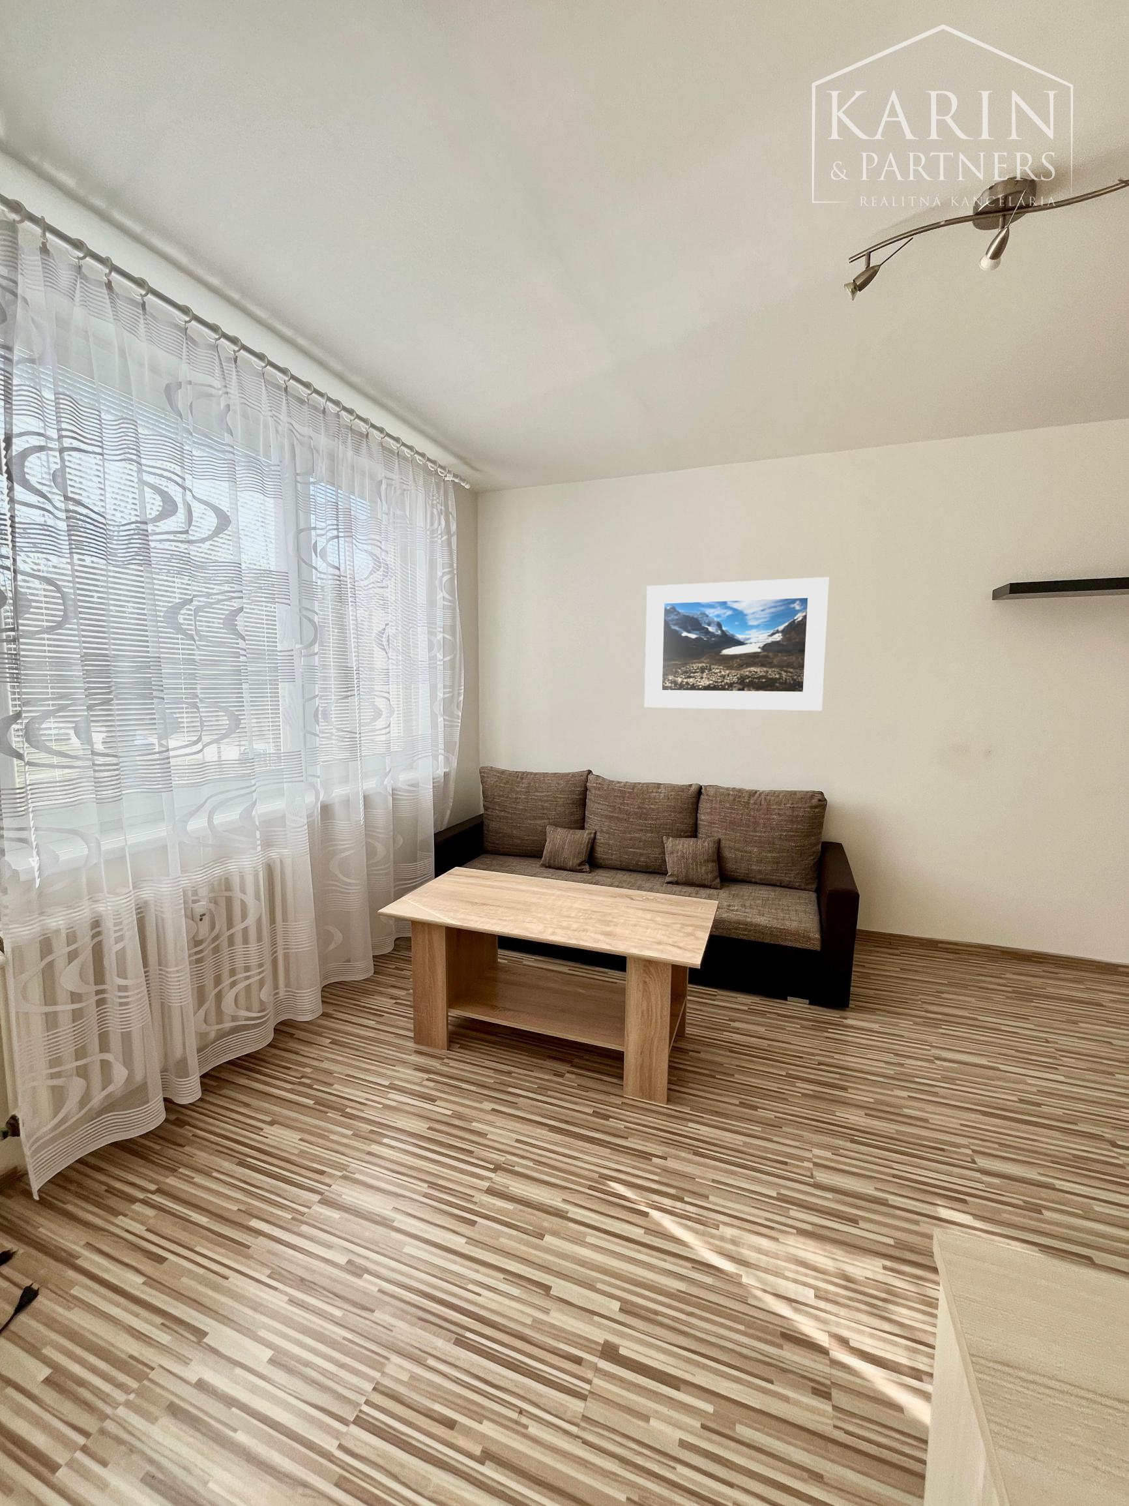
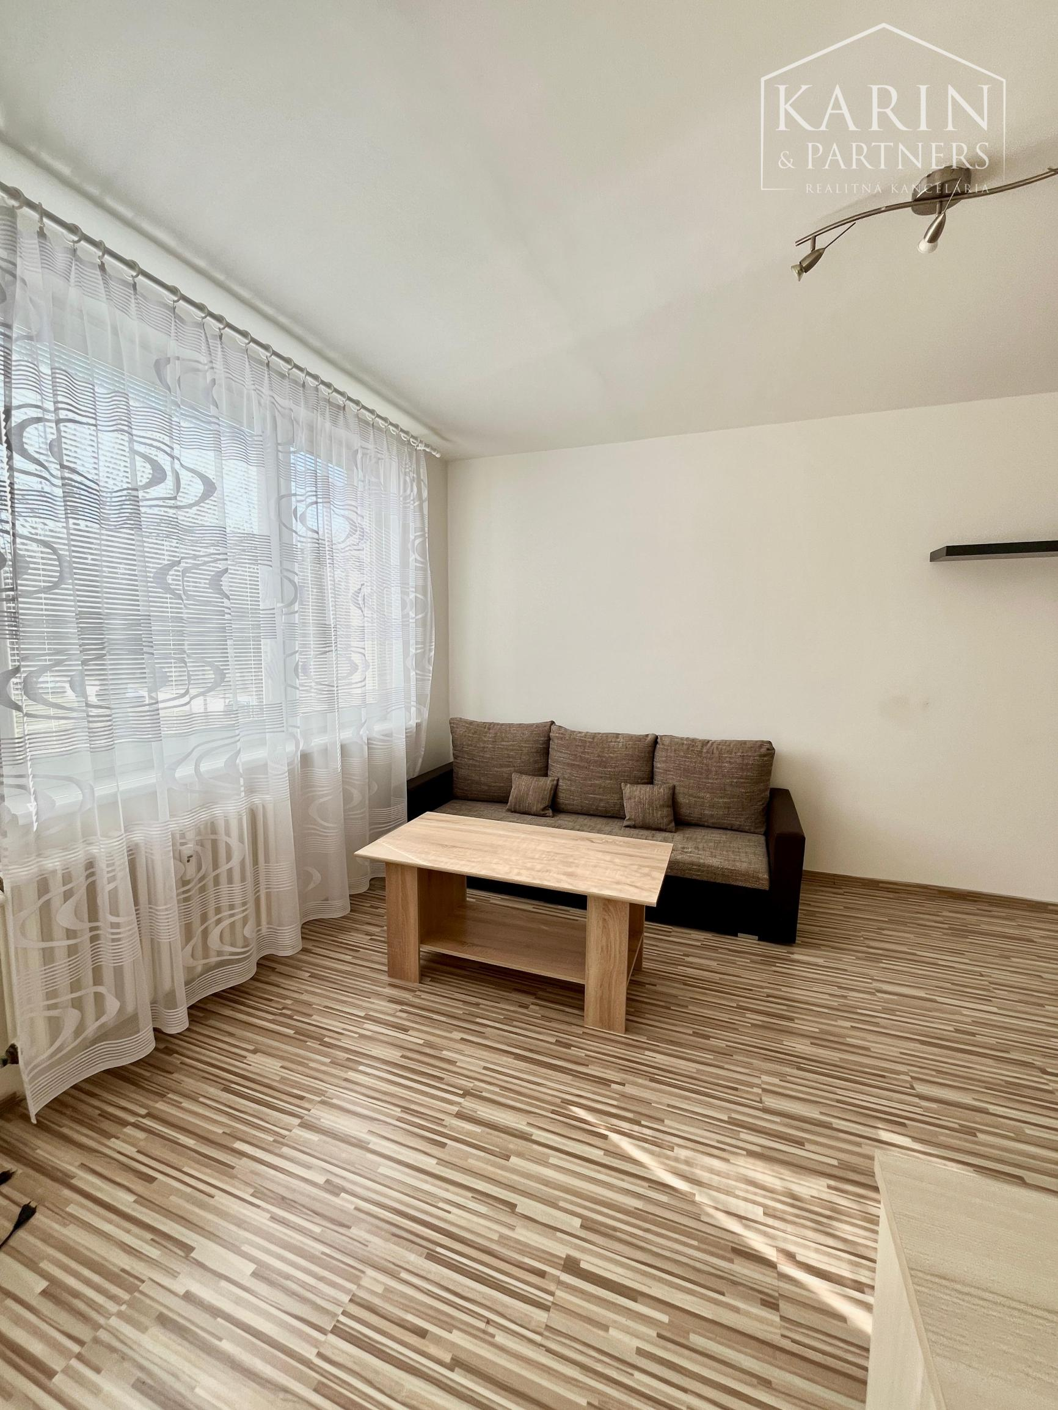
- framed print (732, 646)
